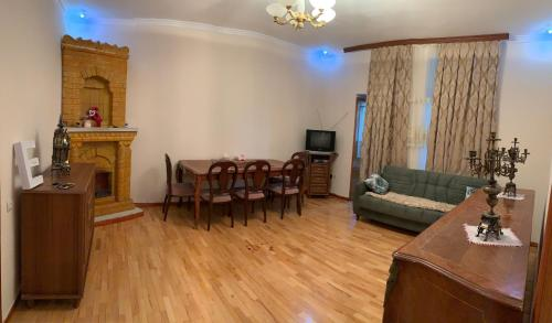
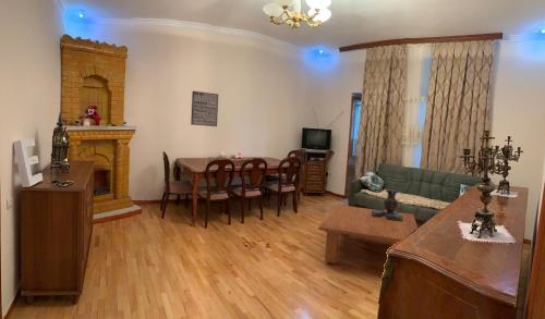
+ coffee table (370, 235)
+ decorative urn (387, 203)
+ wall art (205, 109)
